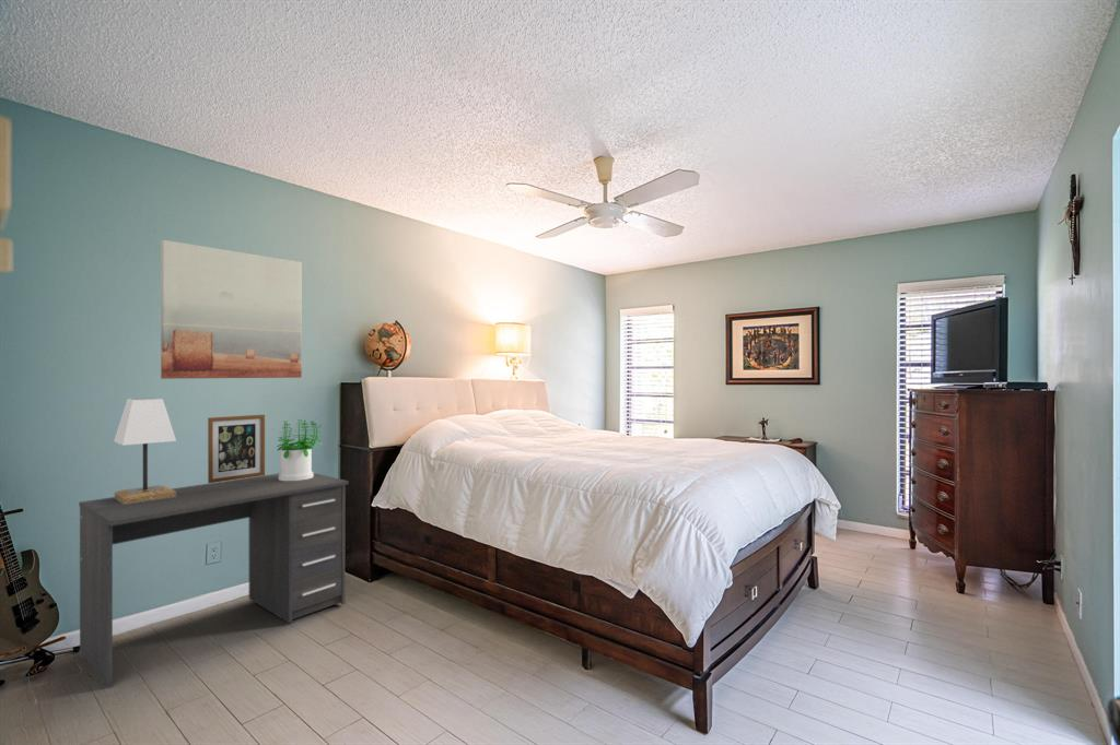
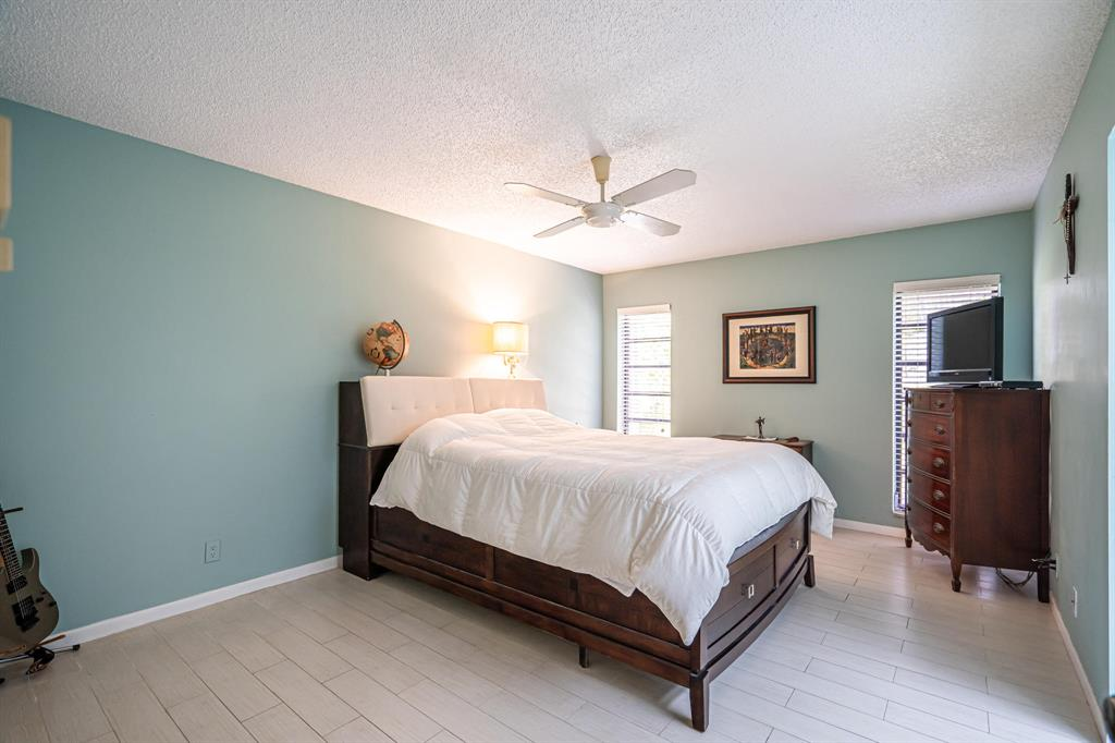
- wall art (236, 315)
- lamp (144, 447)
- potted plant (300, 448)
- desk (249, 558)
- wall art (237, 447)
